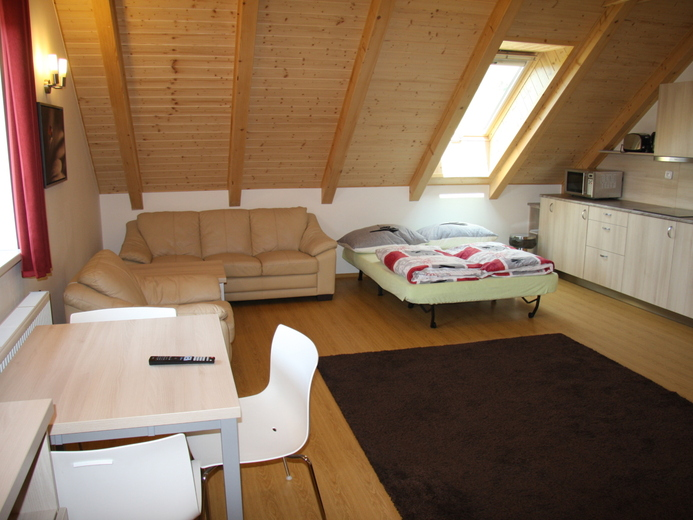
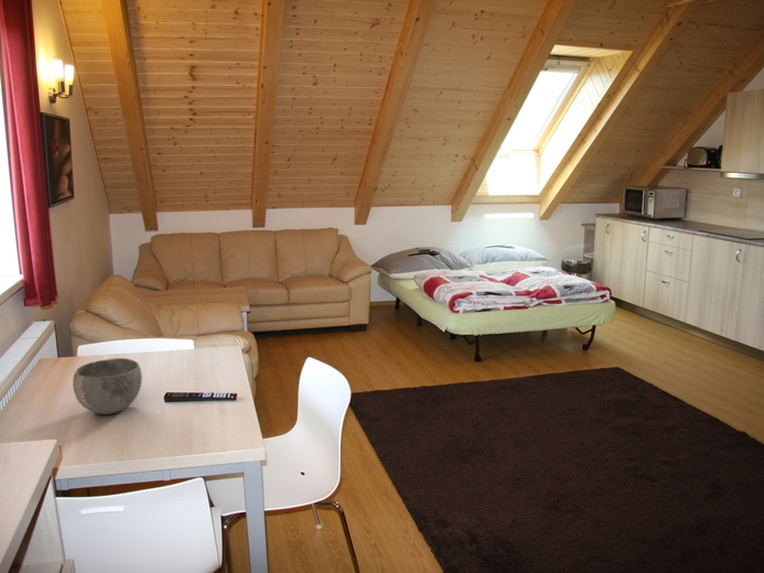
+ bowl (108, 388)
